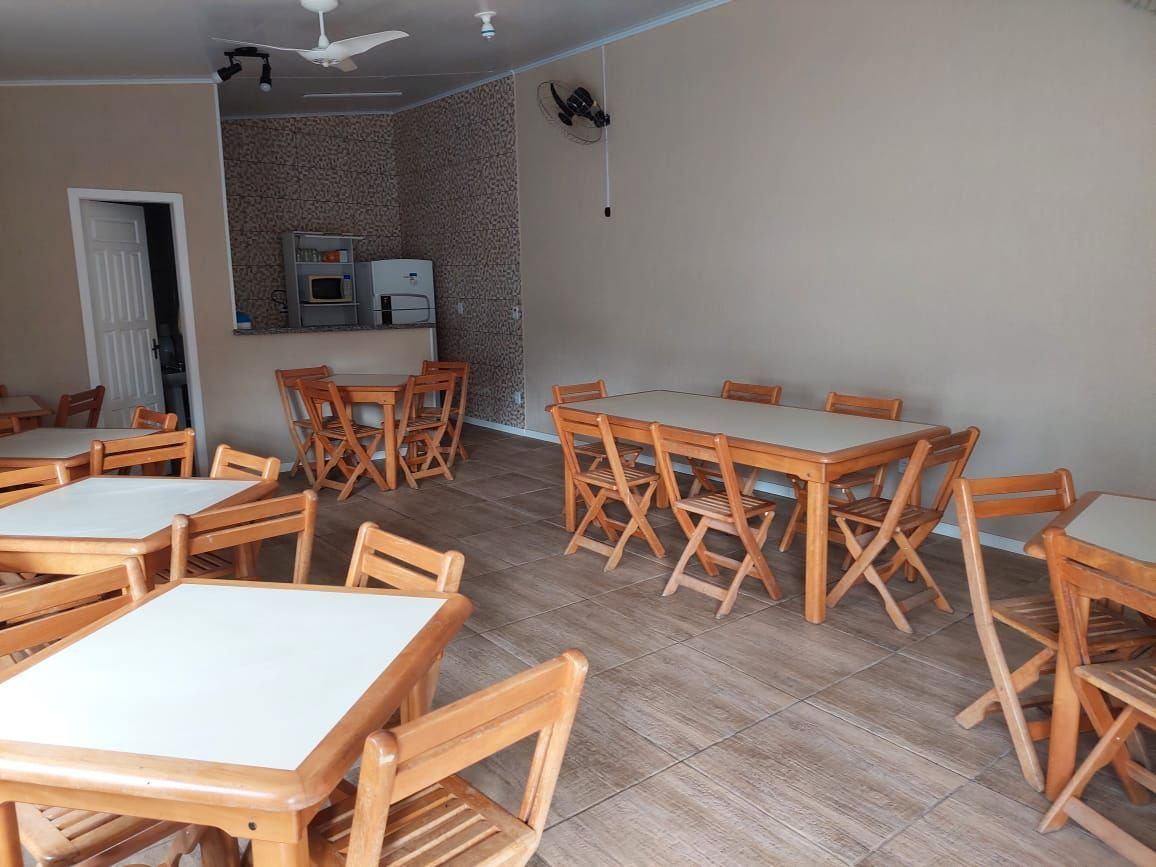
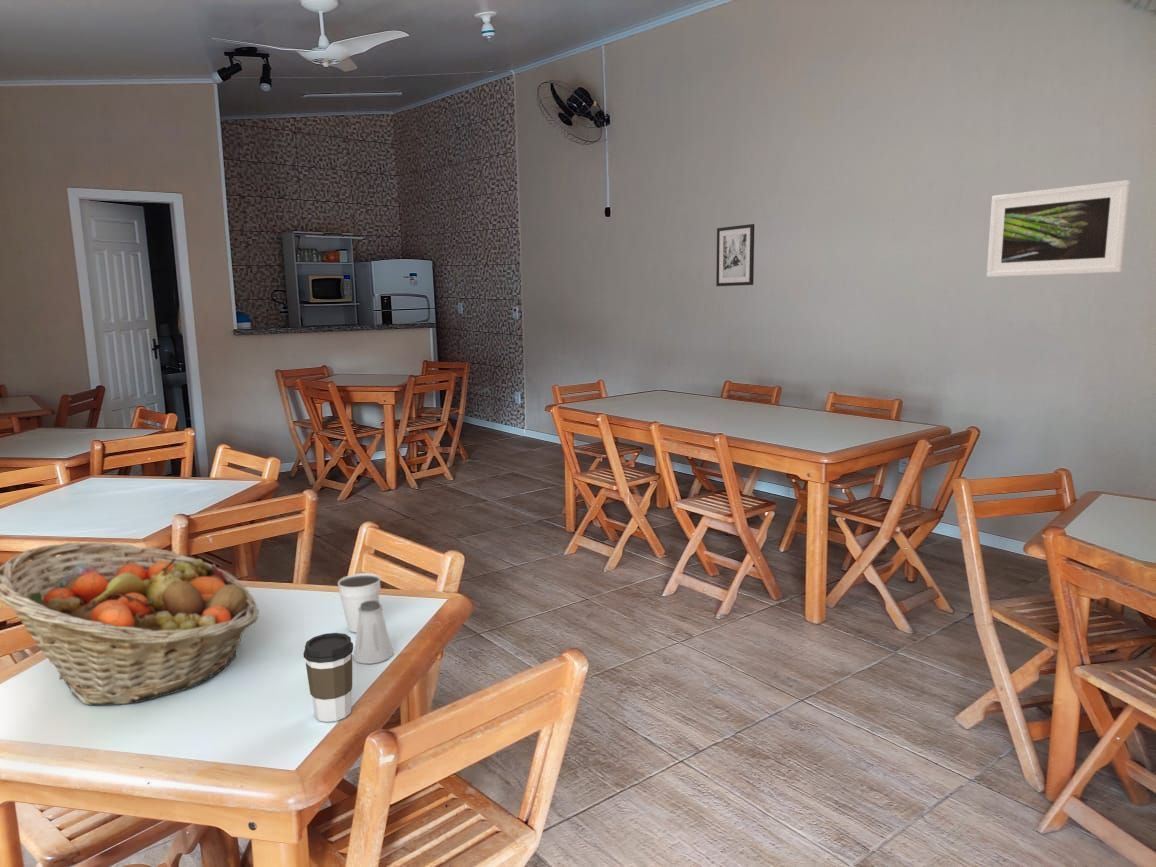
+ cup (360, 603)
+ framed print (1053, 231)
+ fruit basket (137, 607)
+ coffee cup (330, 677)
+ wall art (734, 256)
+ saltshaker (371, 629)
